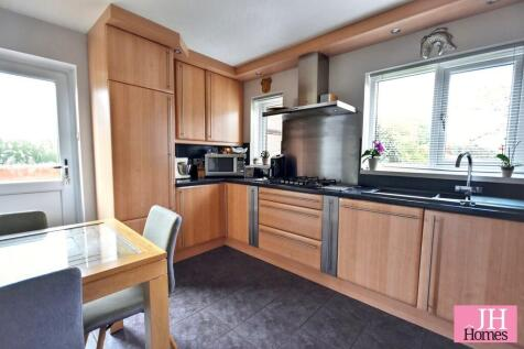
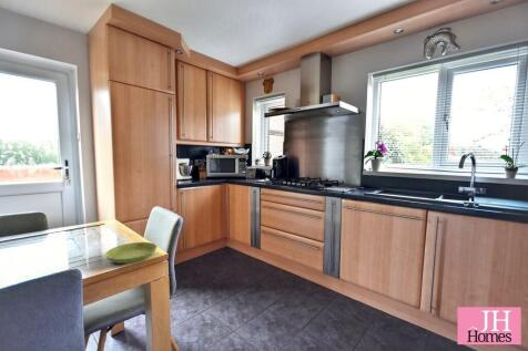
+ saucer (132, 252)
